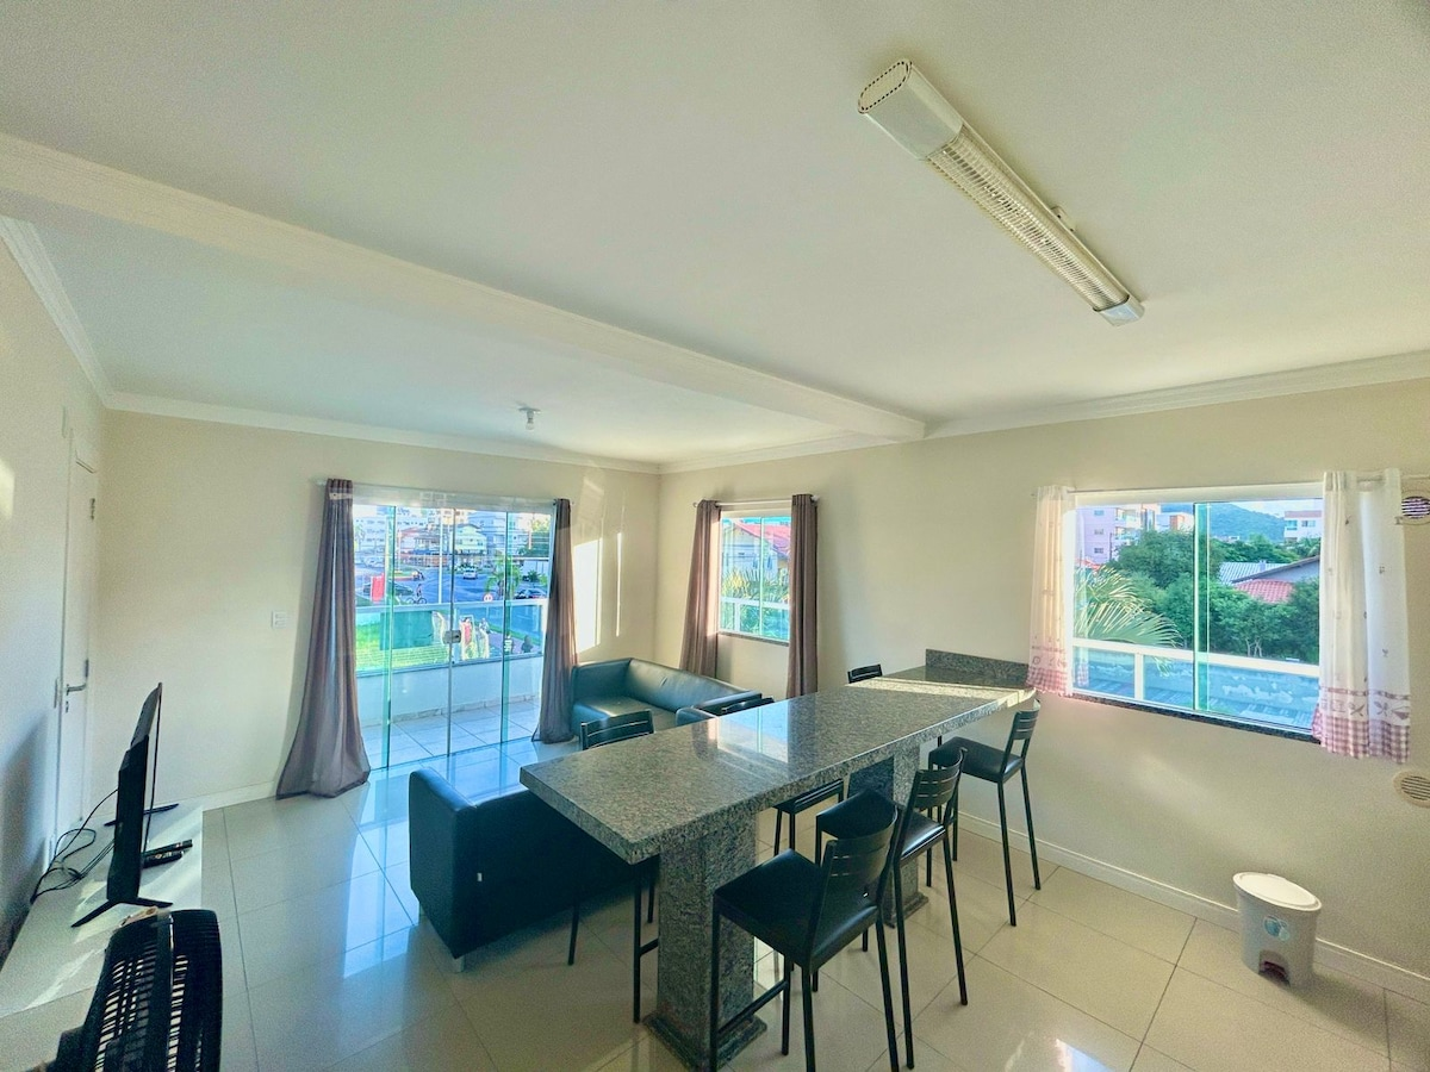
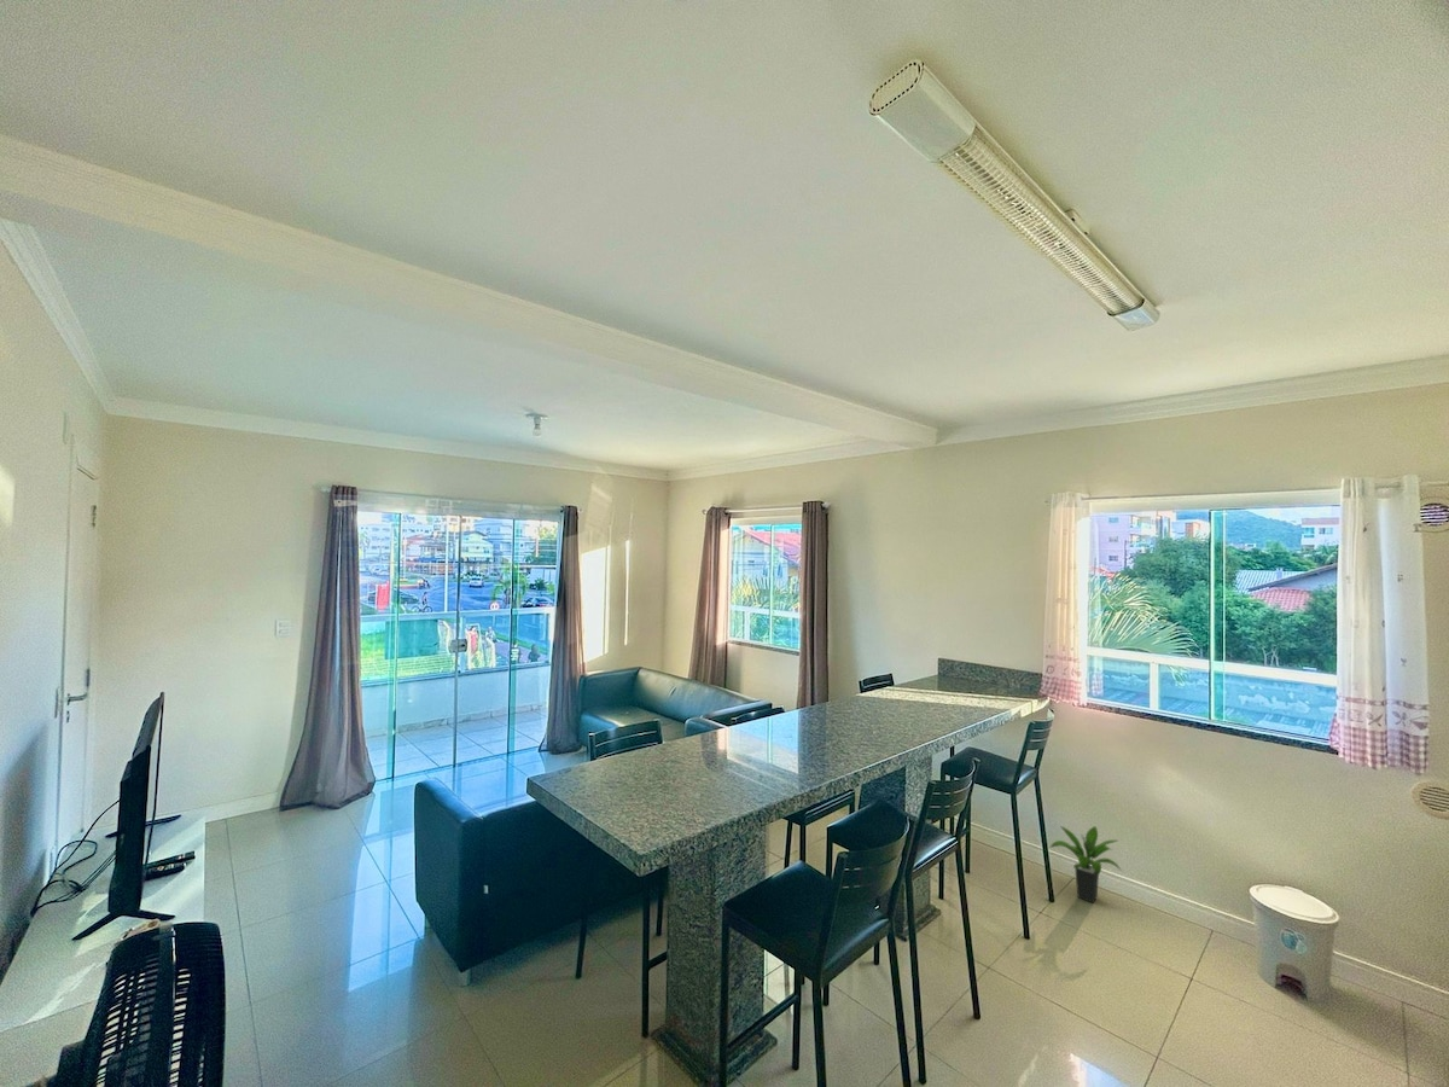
+ potted plant (1086, 864)
